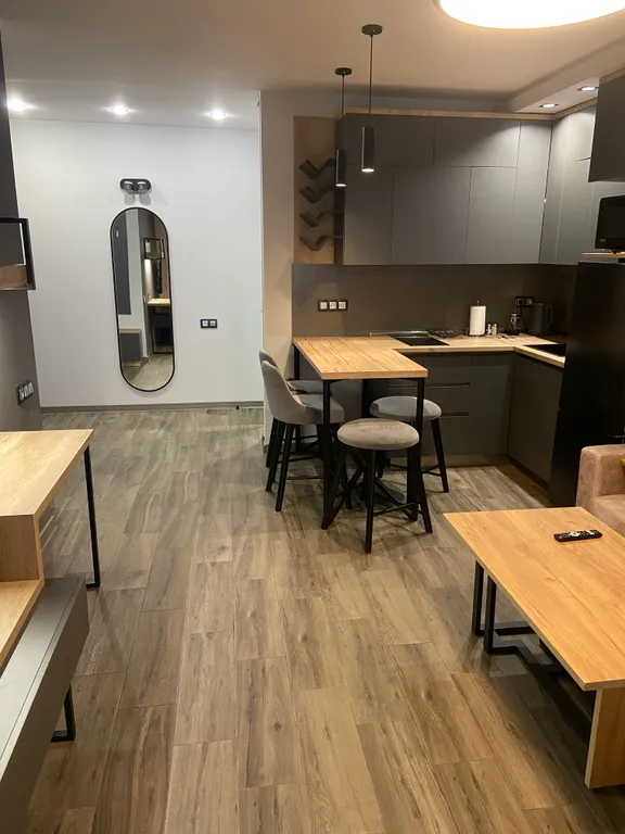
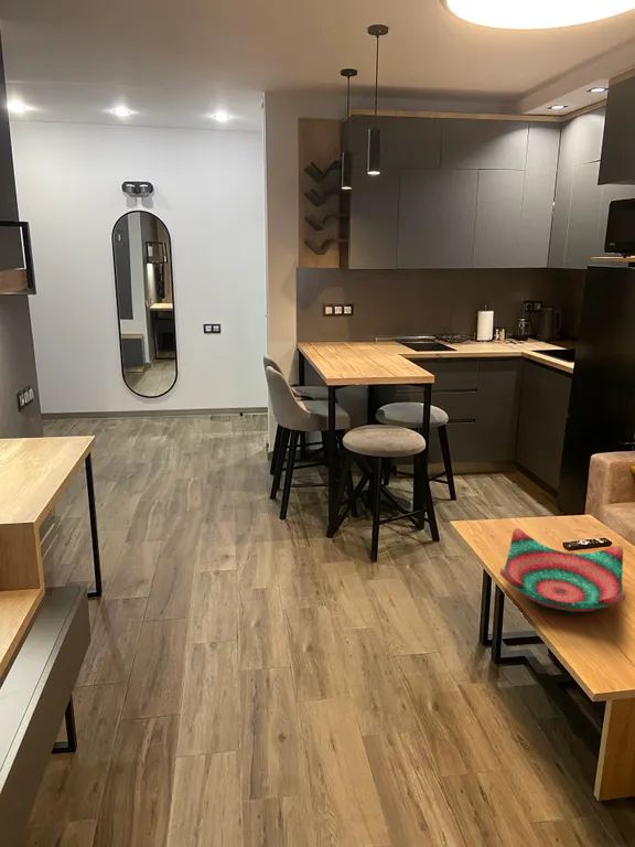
+ decorative bowl (561, 577)
